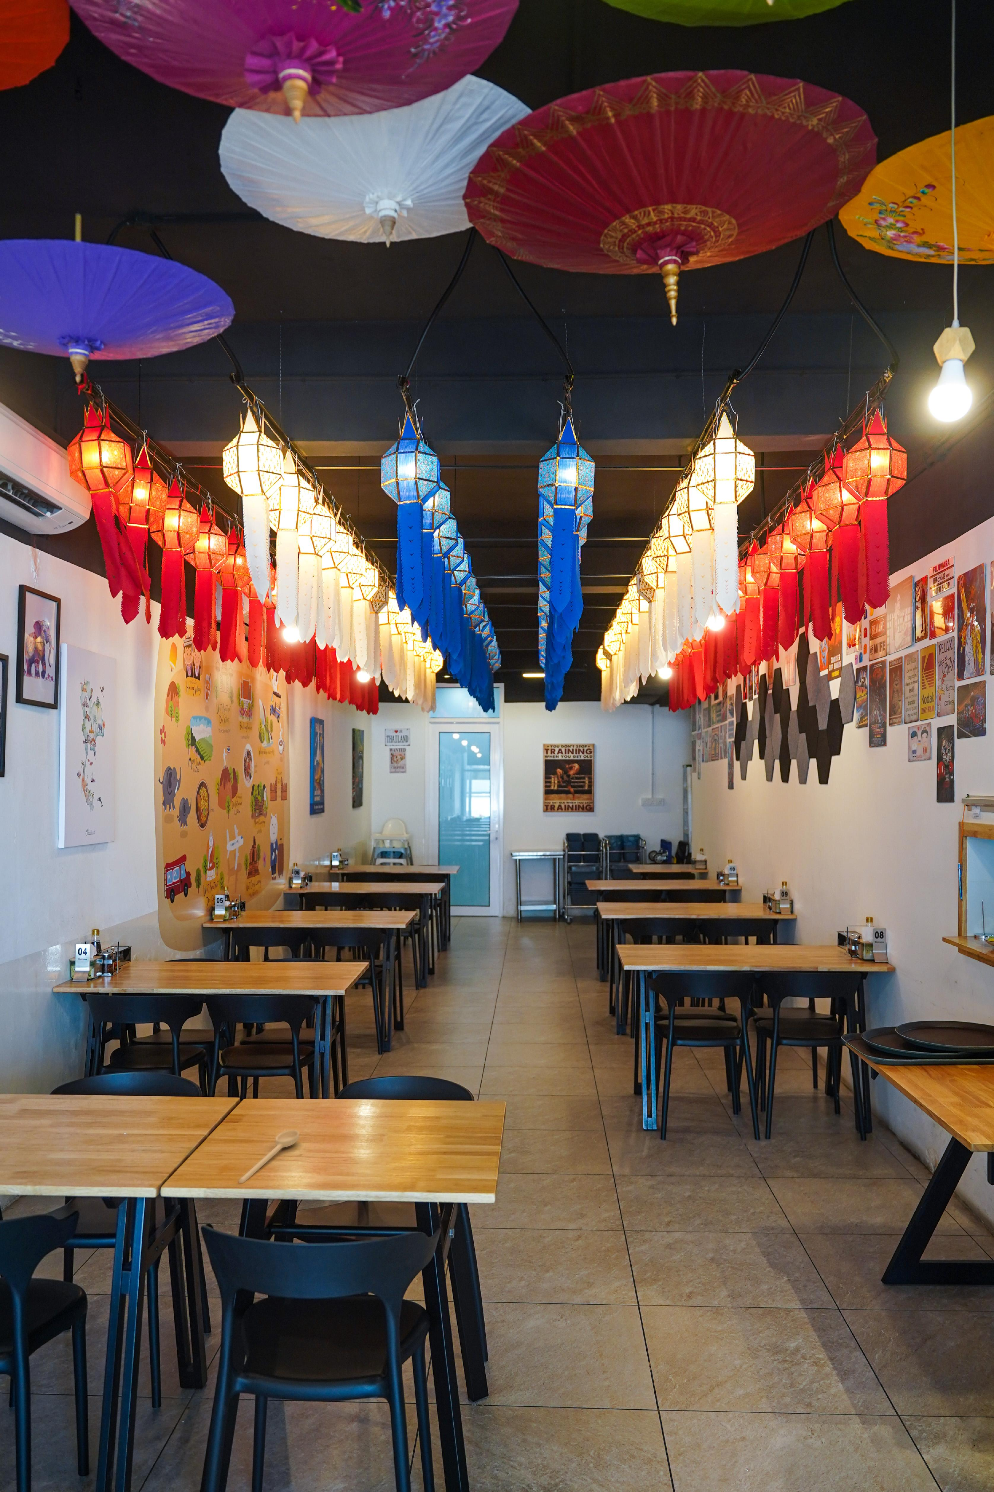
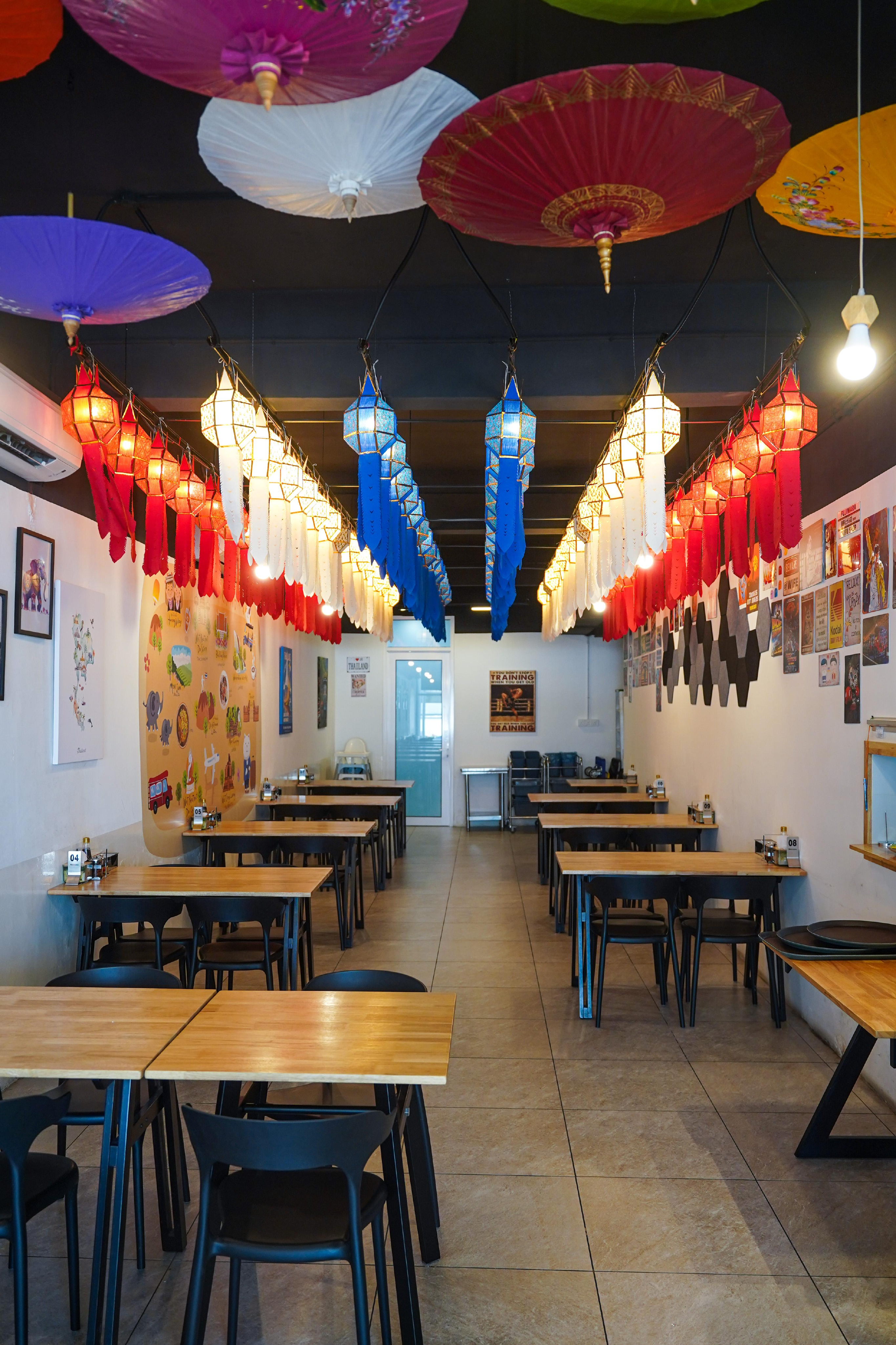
- spoon (268, 1156)
